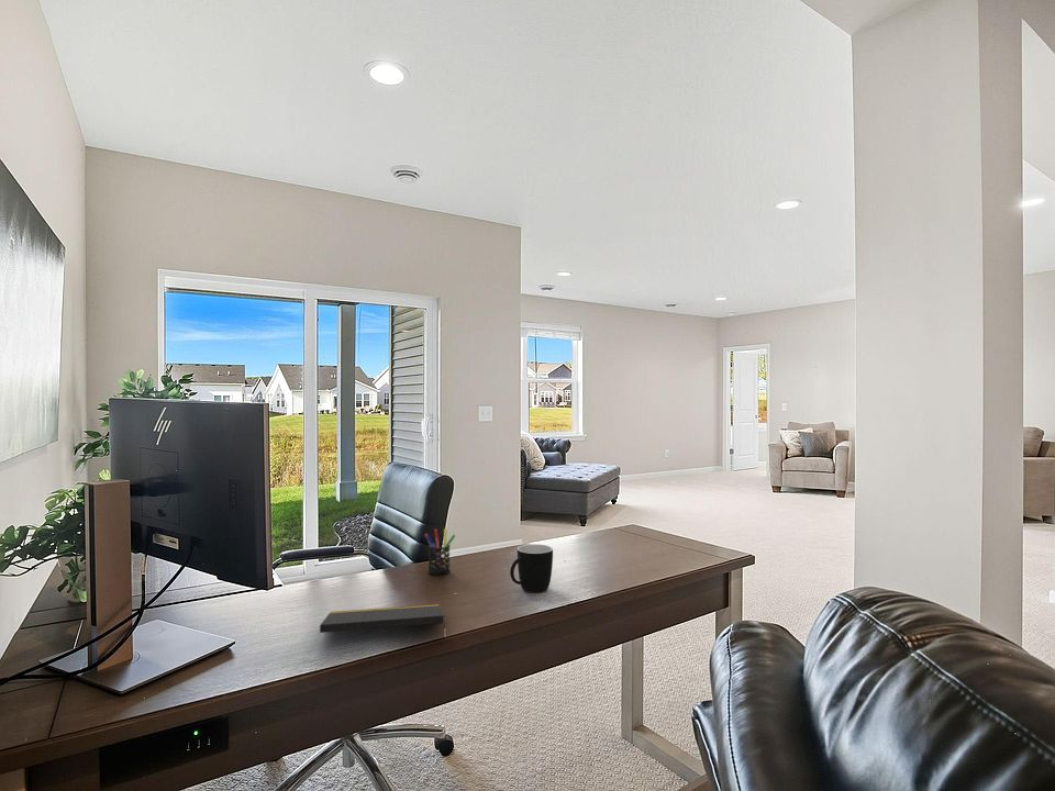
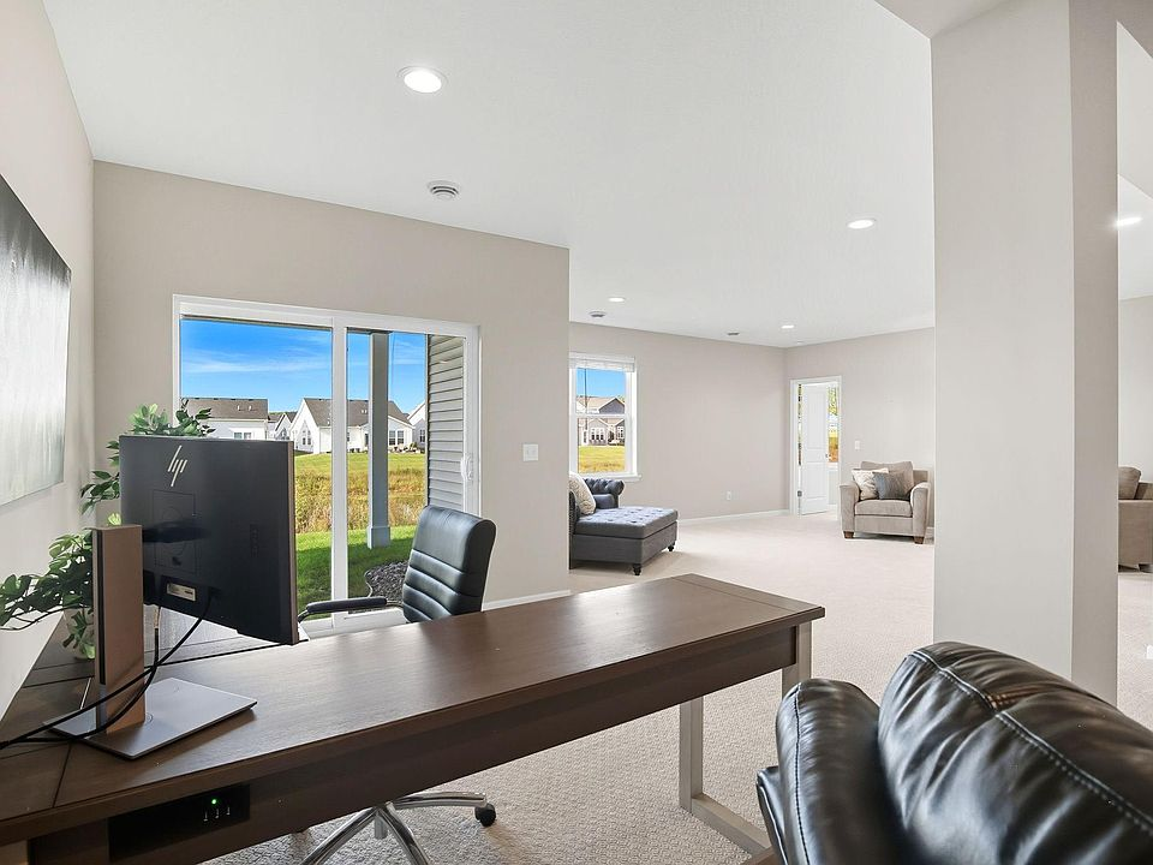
- notepad (384, 616)
- pen holder (441, 549)
- mug (530, 569)
